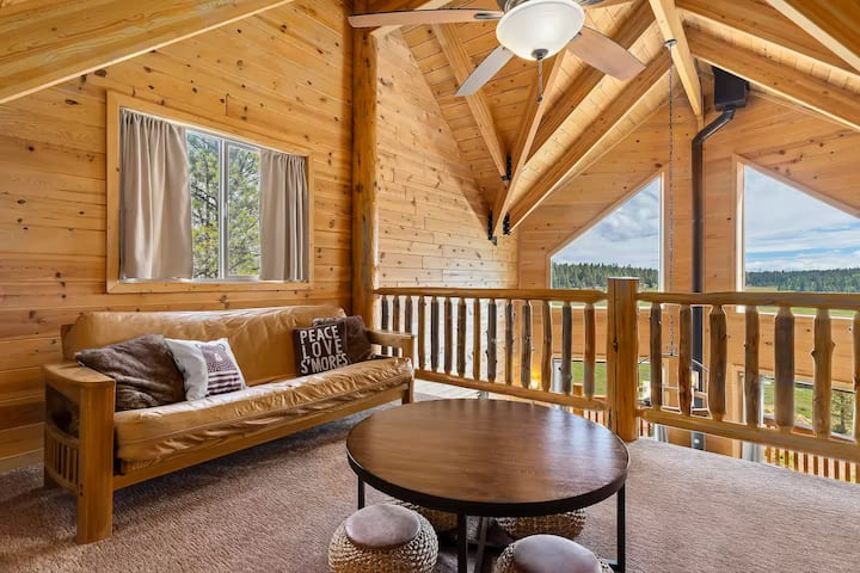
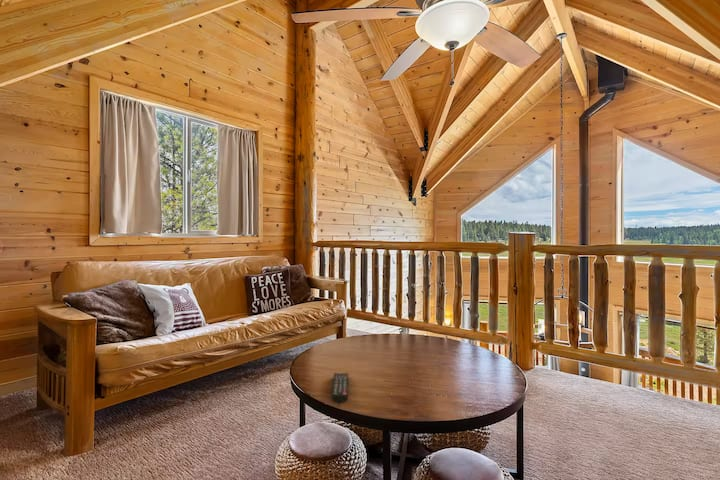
+ remote control (340, 385)
